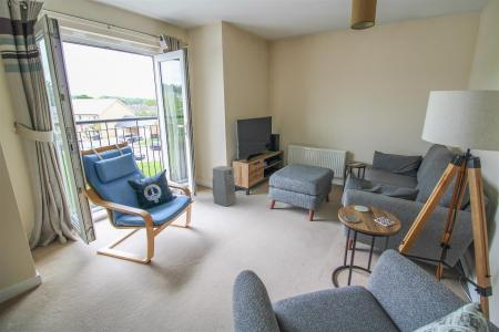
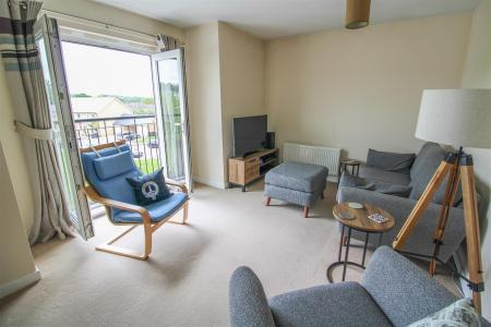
- air purifier (224, 185)
